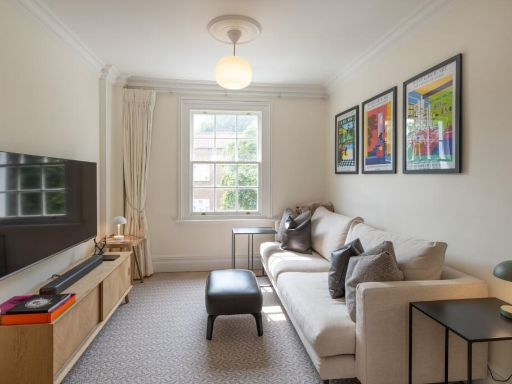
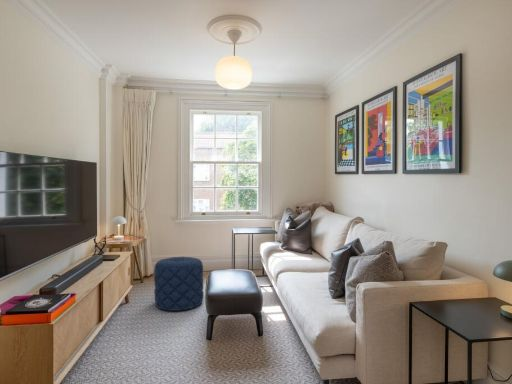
+ pouf (179, 281)
